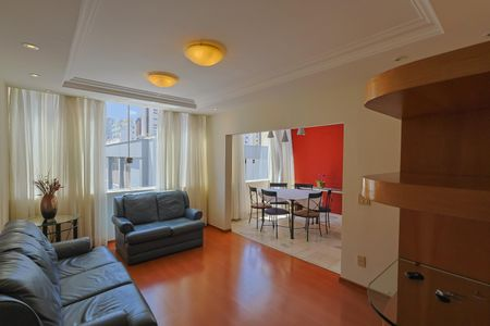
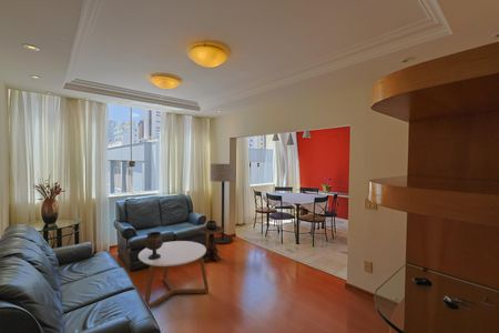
+ goblet (154, 244)
+ floor lamp (223, 202)
+ coffee table (166, 271)
+ side table (211, 240)
